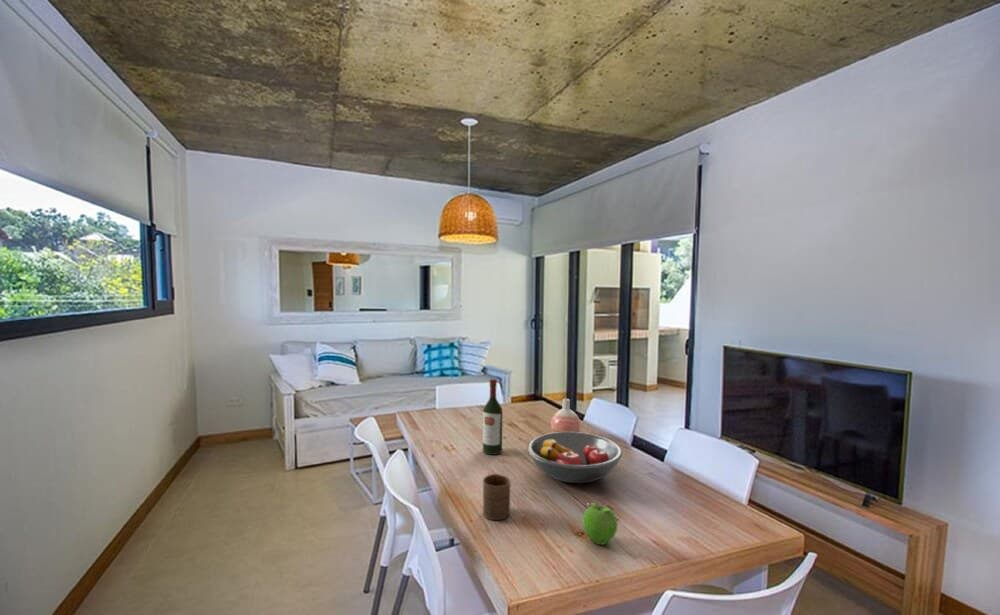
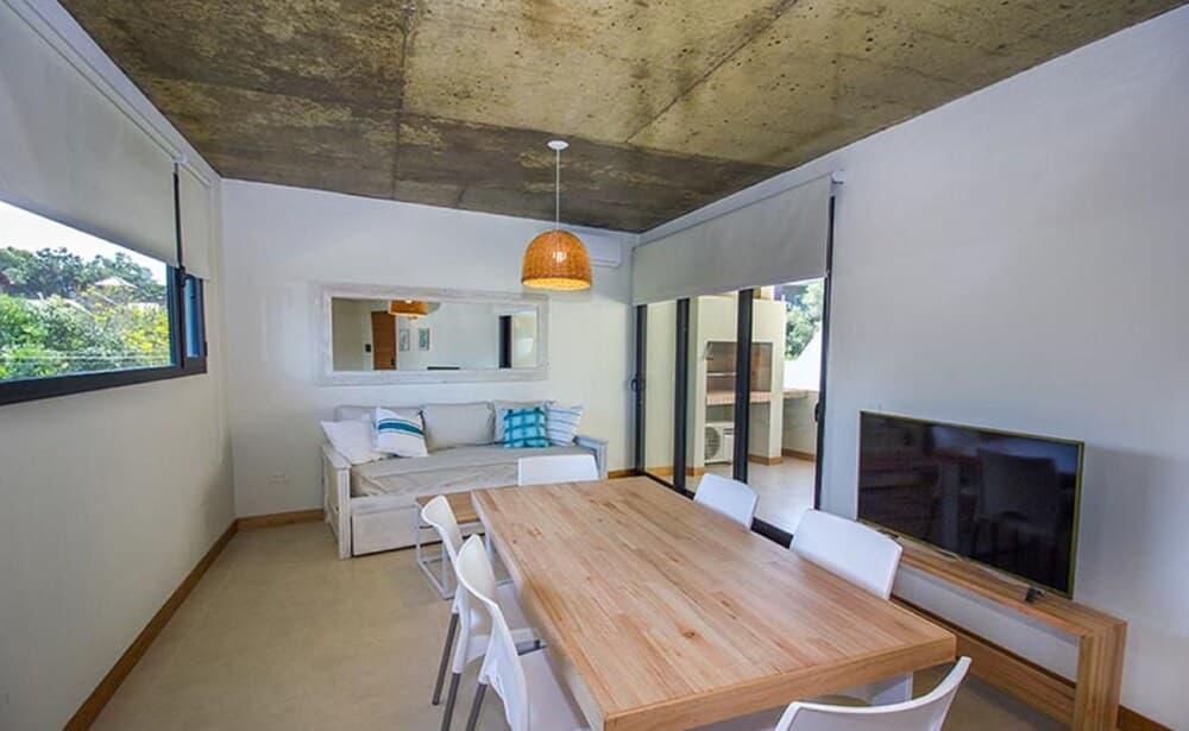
- wine bottle (492, 415)
- fruit bowl (573, 457)
- fruit (599, 522)
- cup (496, 495)
- vase (565, 418)
